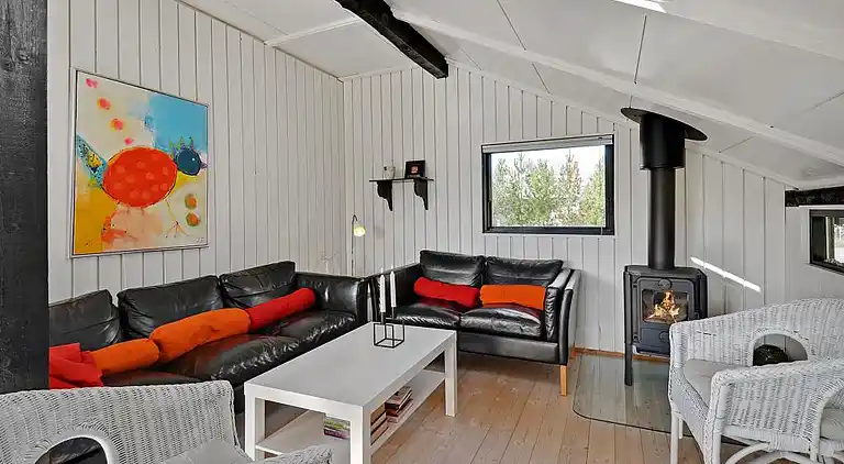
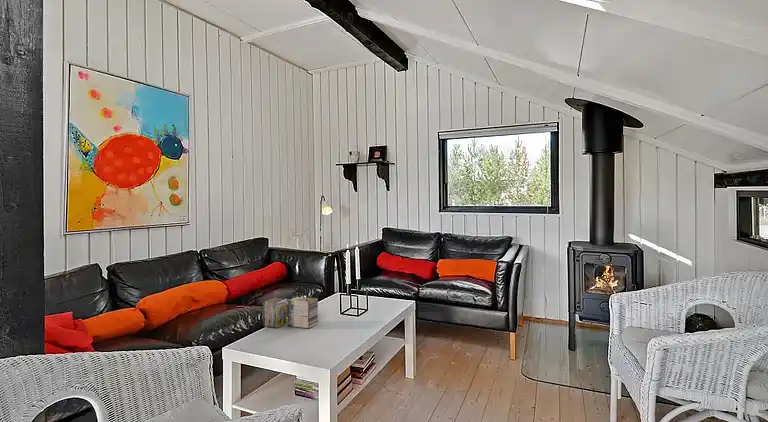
+ magazine (290, 312)
